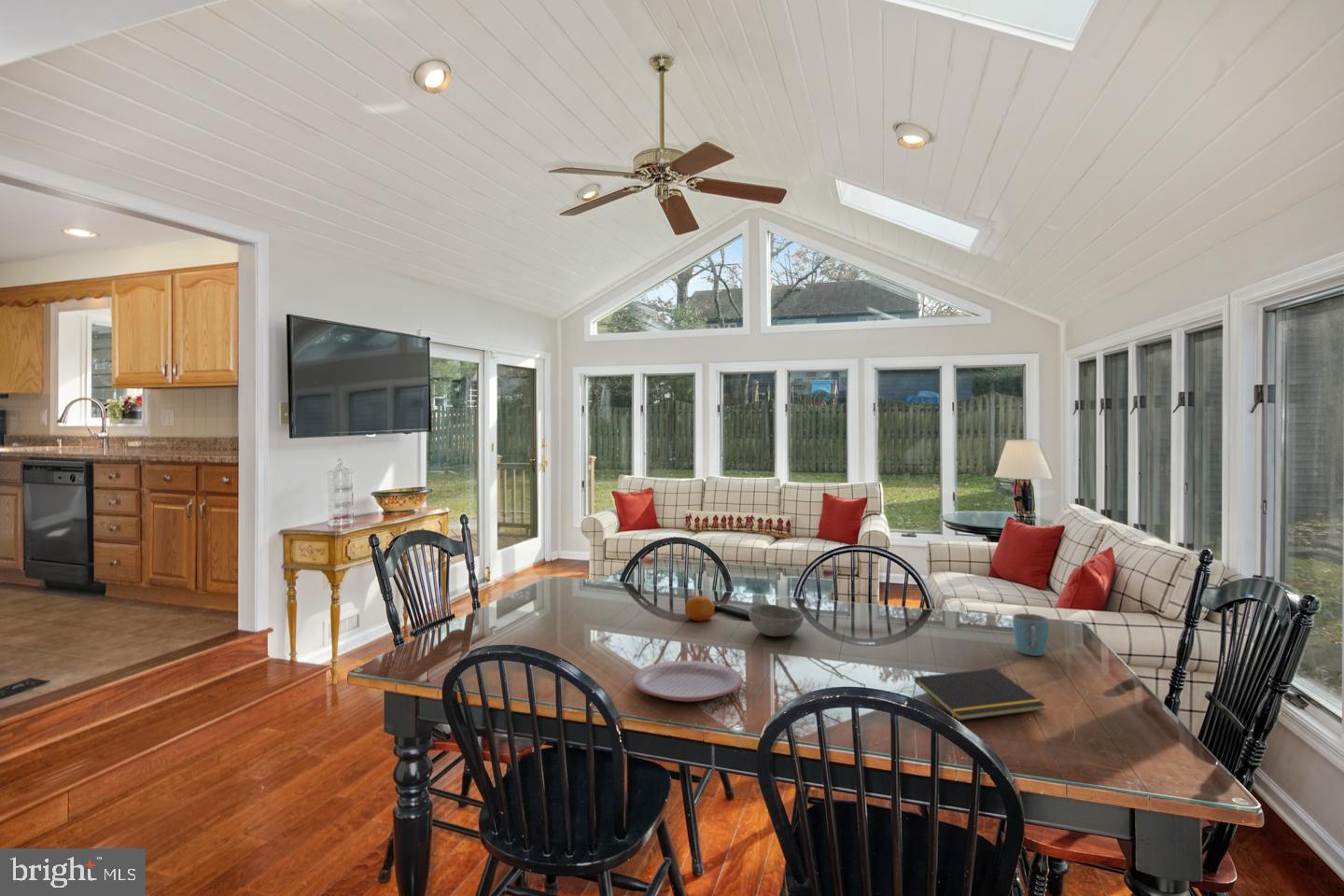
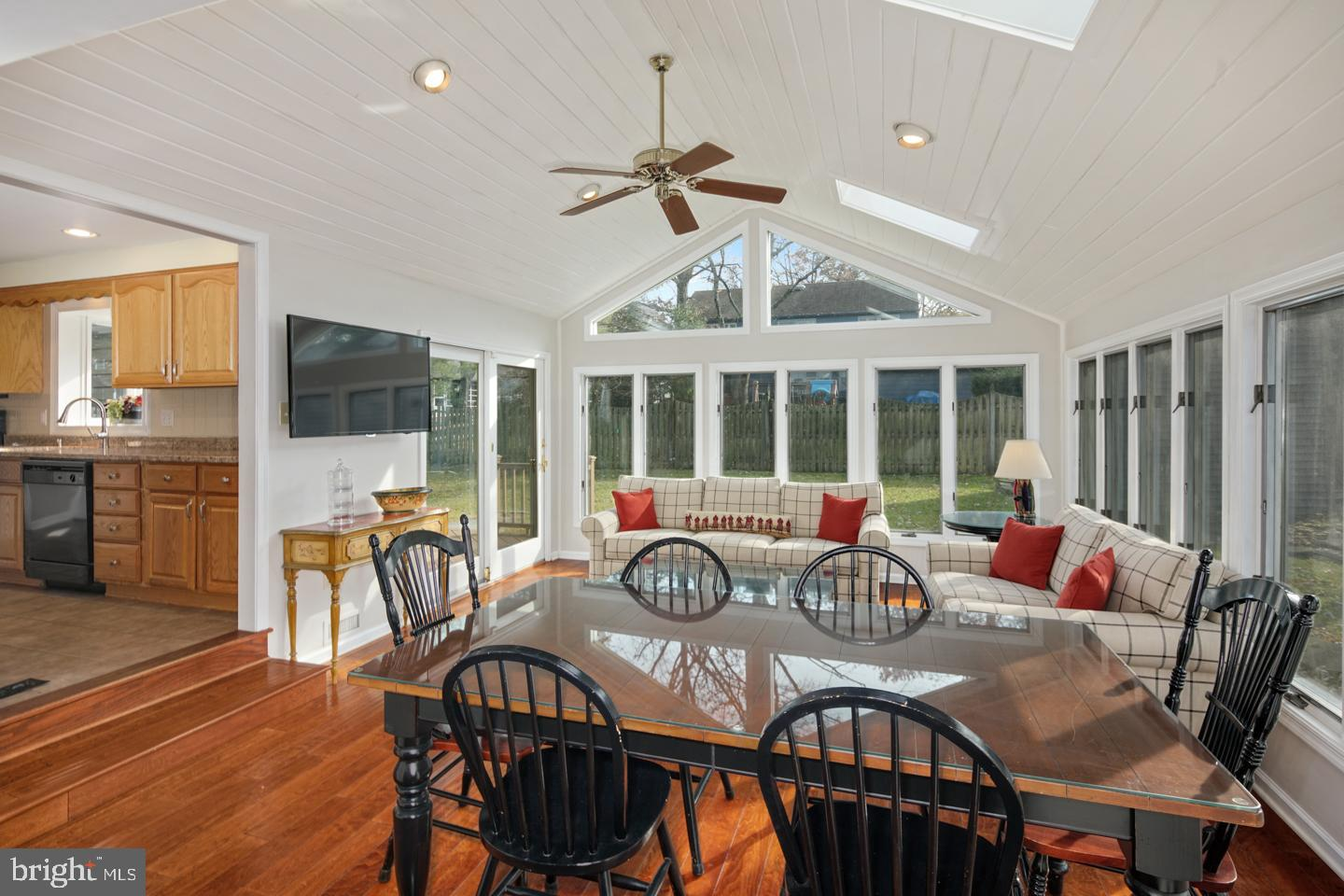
- notepad (977, 693)
- remote control (731, 609)
- plate (687, 681)
- mug (1031, 636)
- fruit (699, 608)
- bowl (776, 622)
